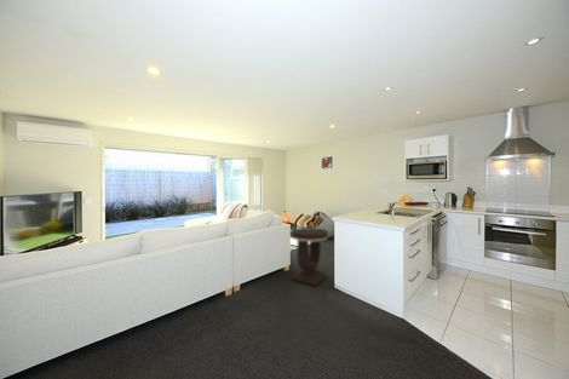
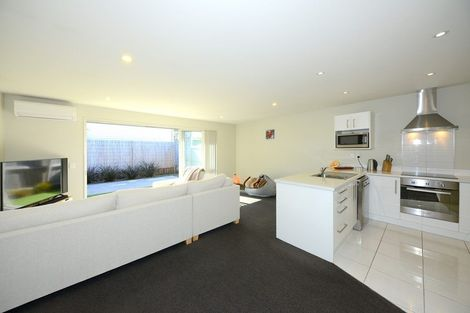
- side table (308, 254)
